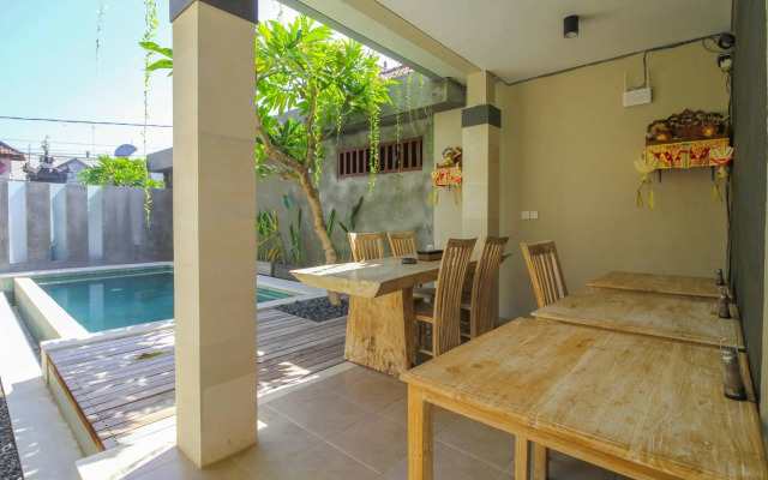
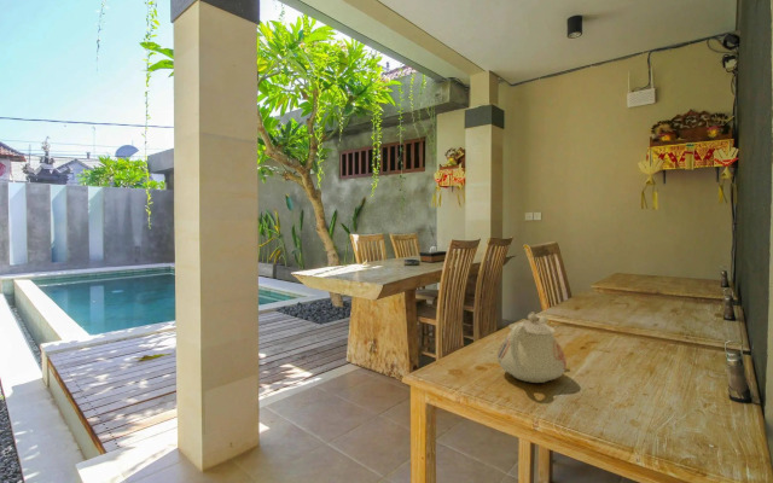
+ teapot (530, 343)
